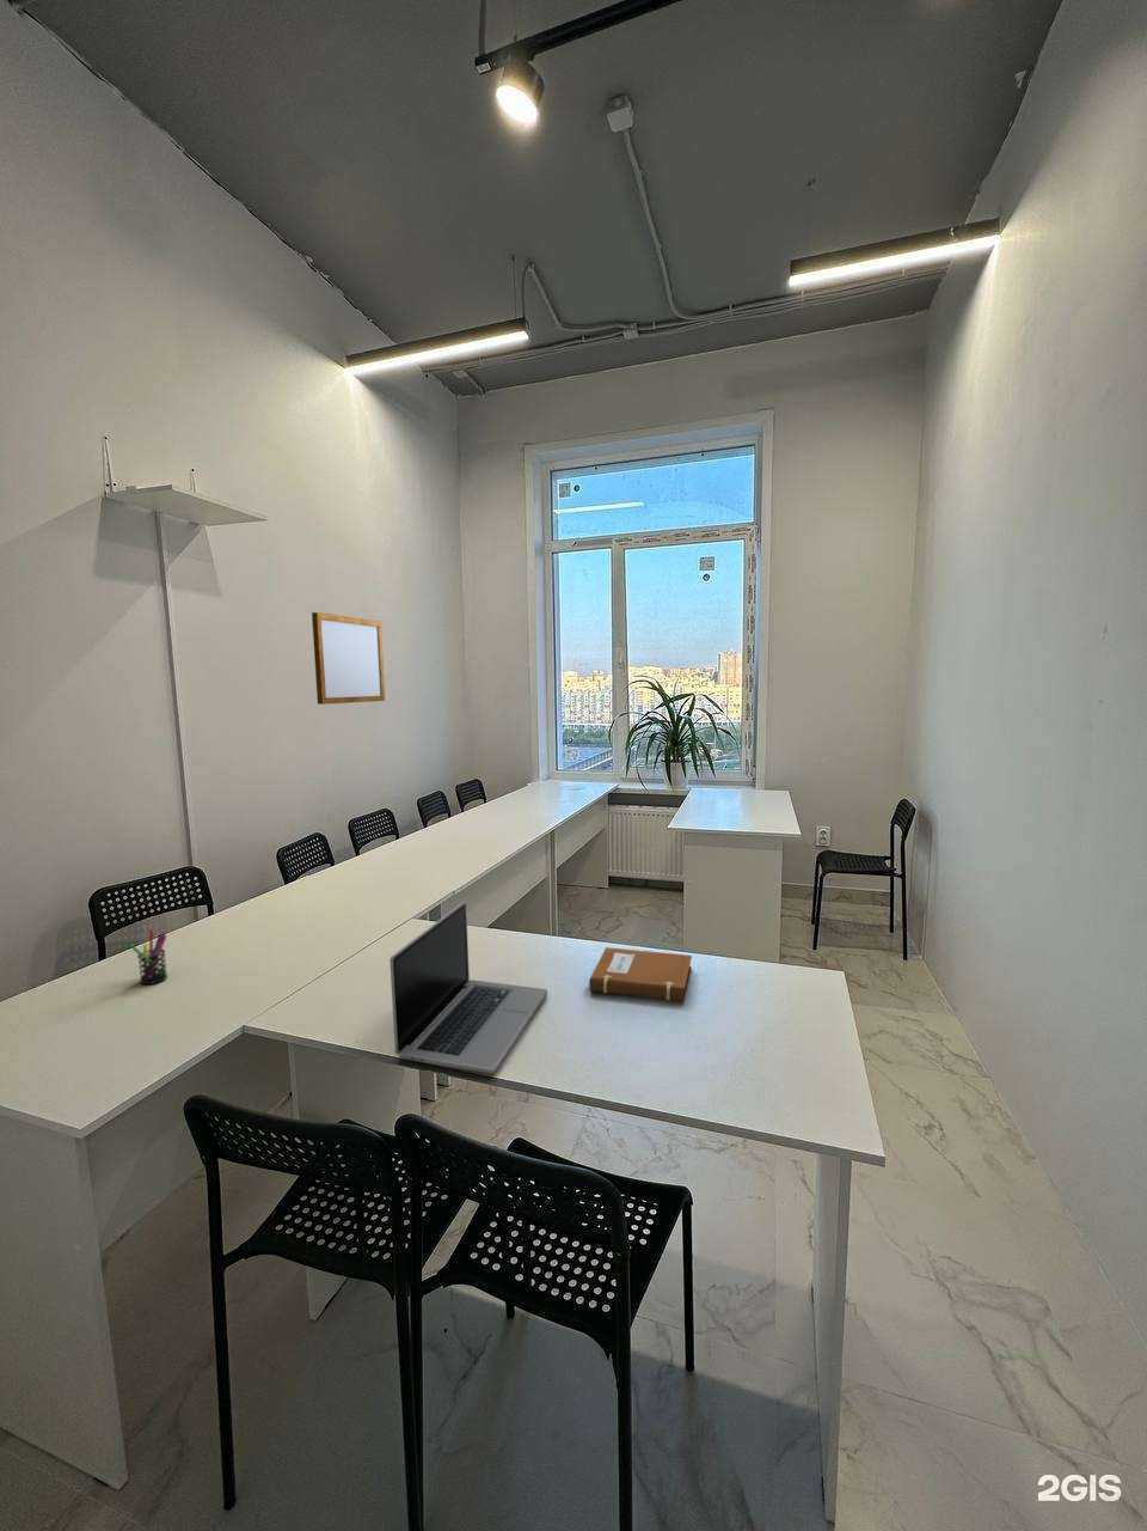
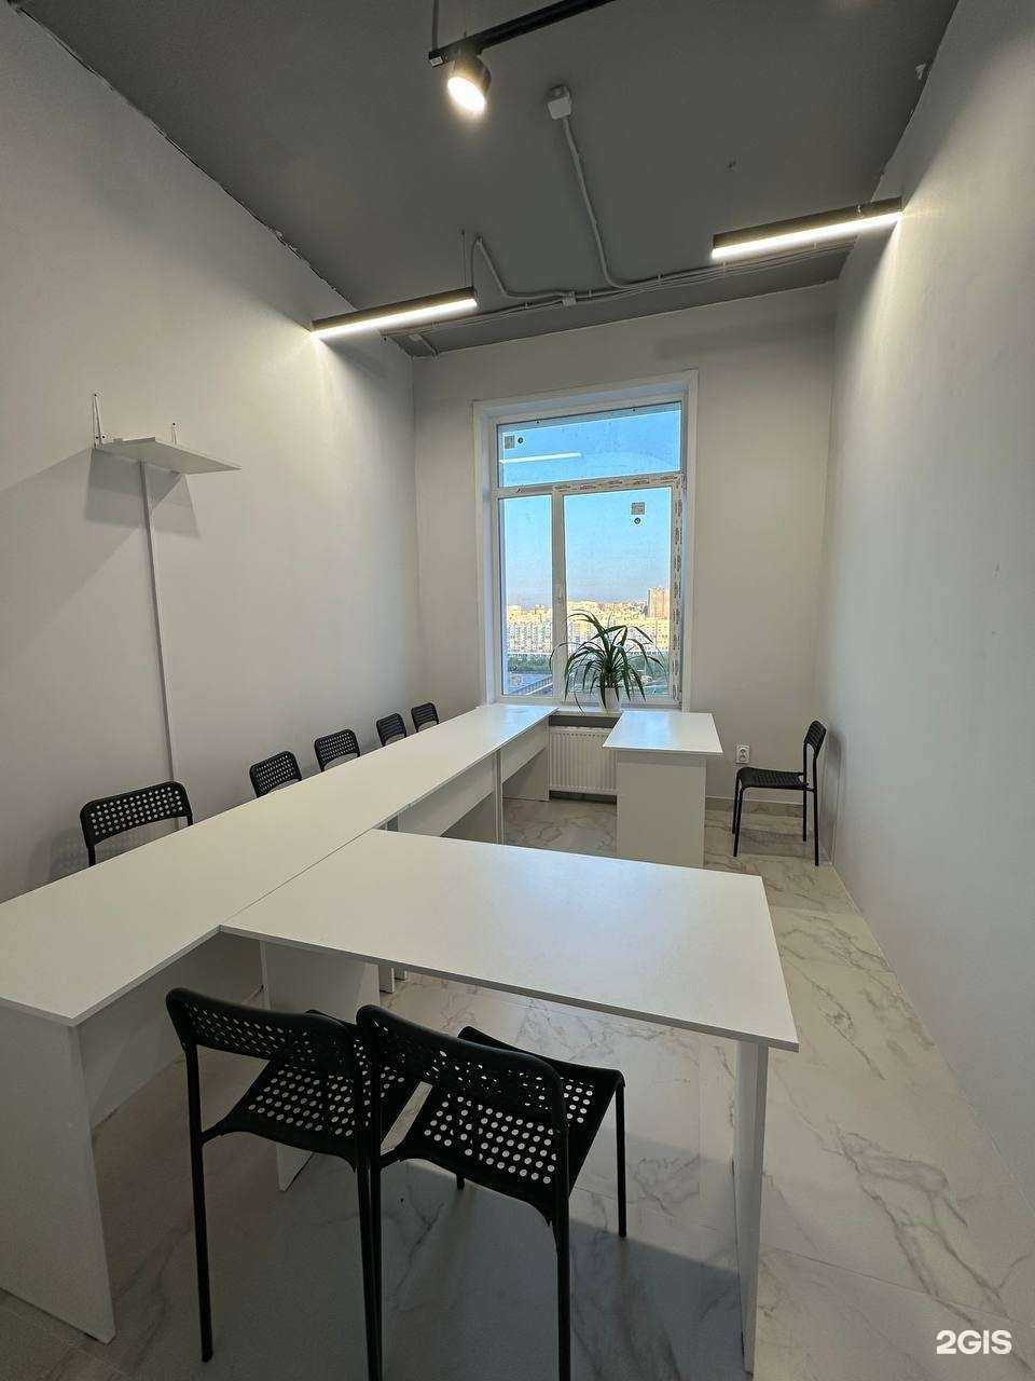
- pen holder (148, 956)
- writing board (352, 661)
- laptop (477, 981)
- notebook (640, 973)
